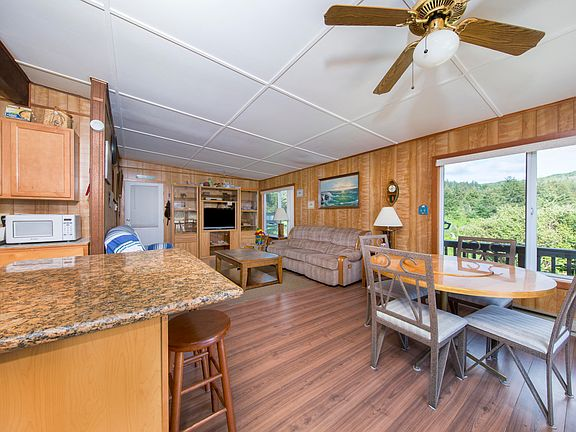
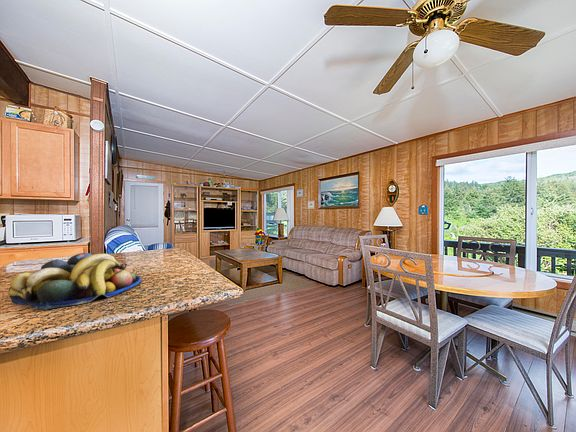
+ fruit bowl (86, 271)
